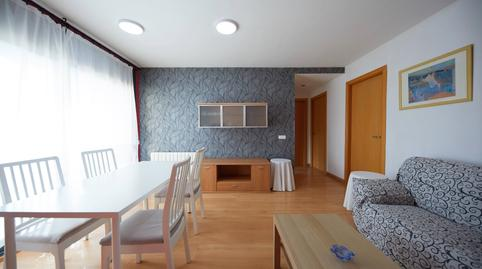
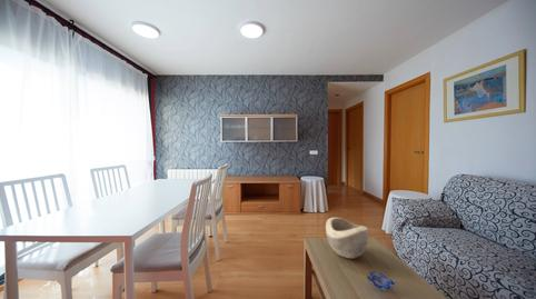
+ decorative bowl (346, 237)
